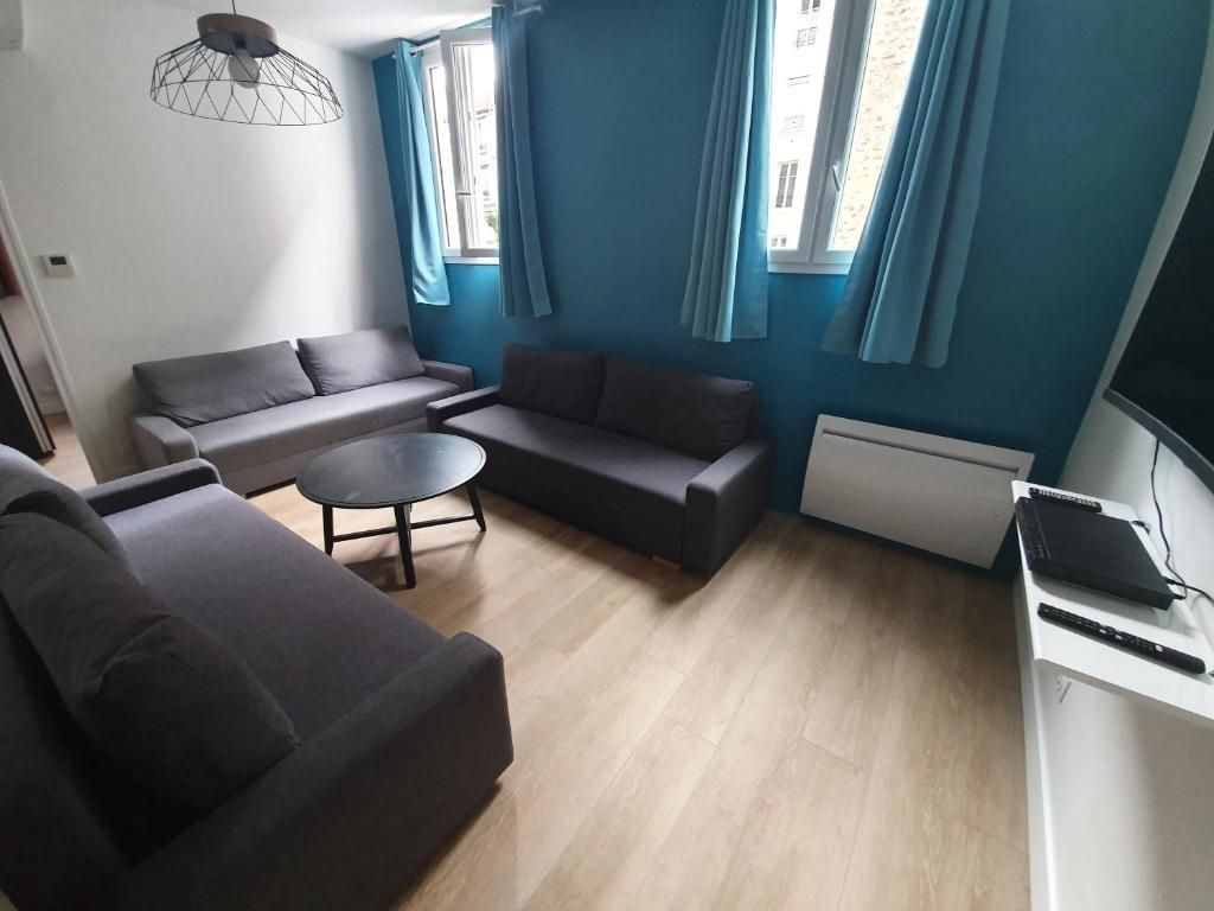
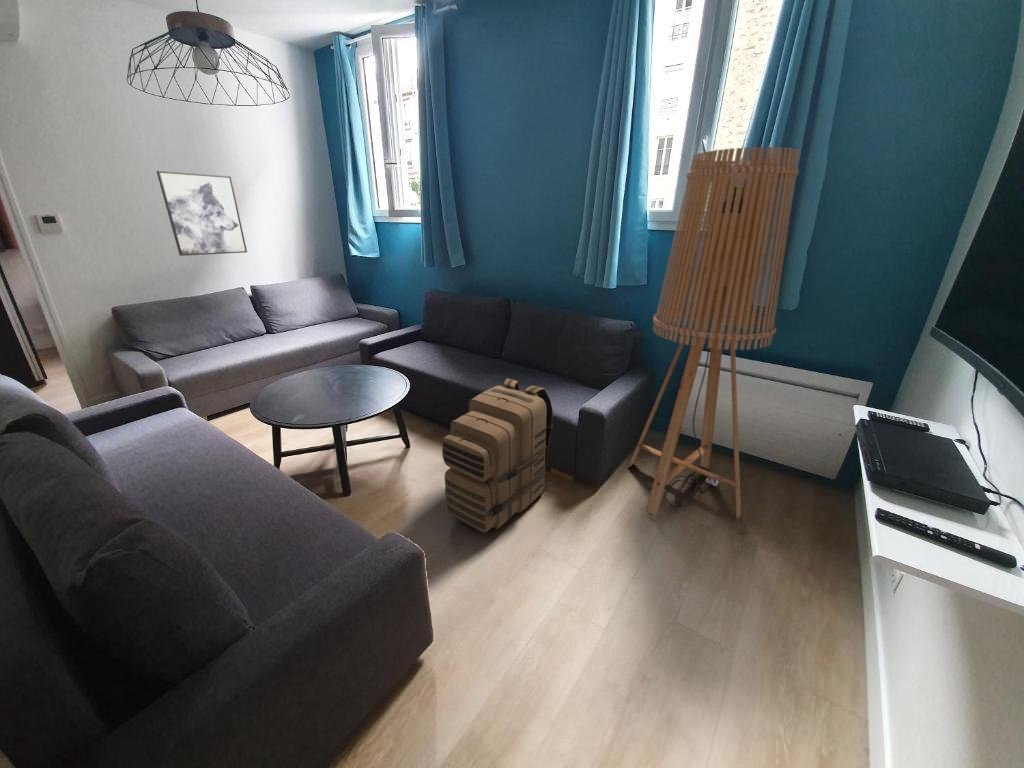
+ wall art (205, 215)
+ floor lamp (707, 347)
+ backpack (500, 450)
